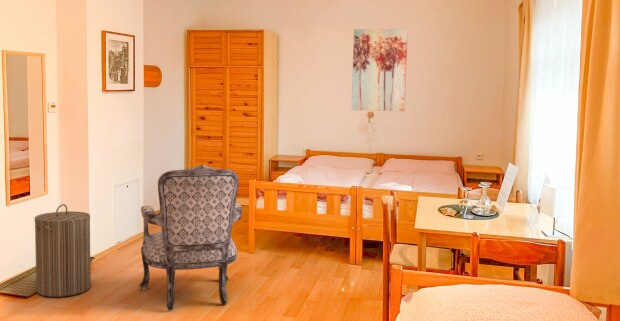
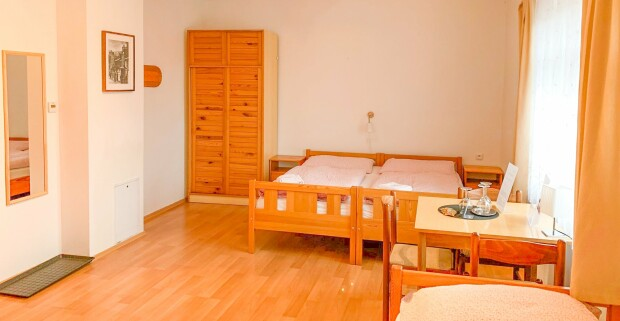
- armchair (192, 230)
- laundry hamper (63, 246)
- wall art (379, 70)
